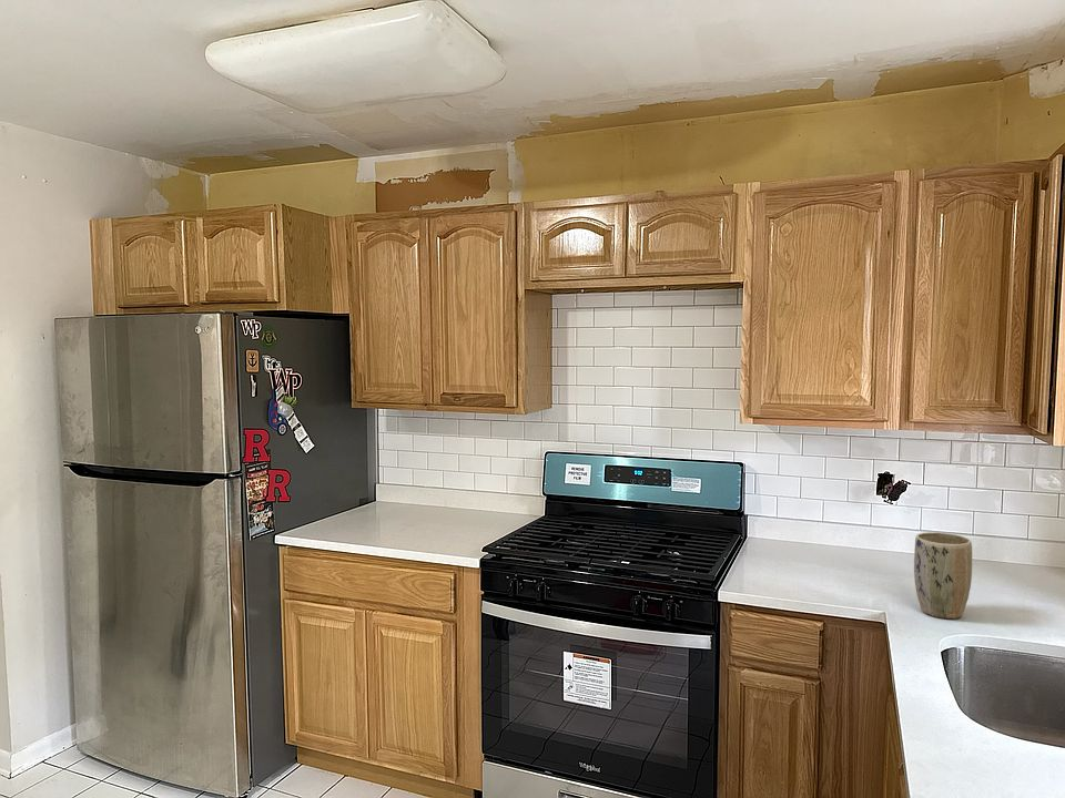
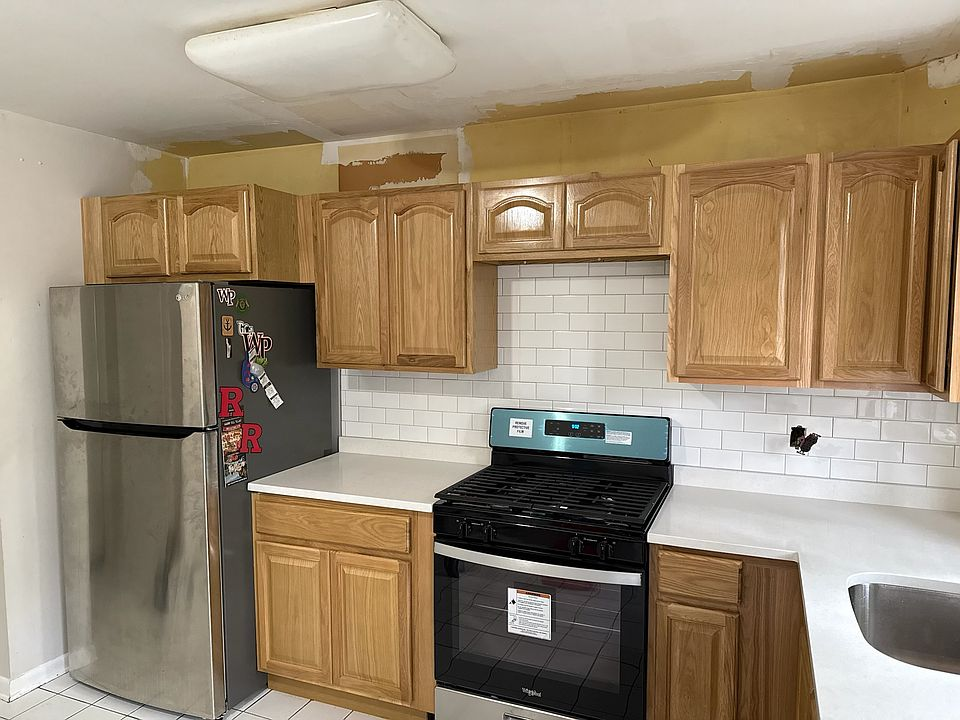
- plant pot (942, 575)
